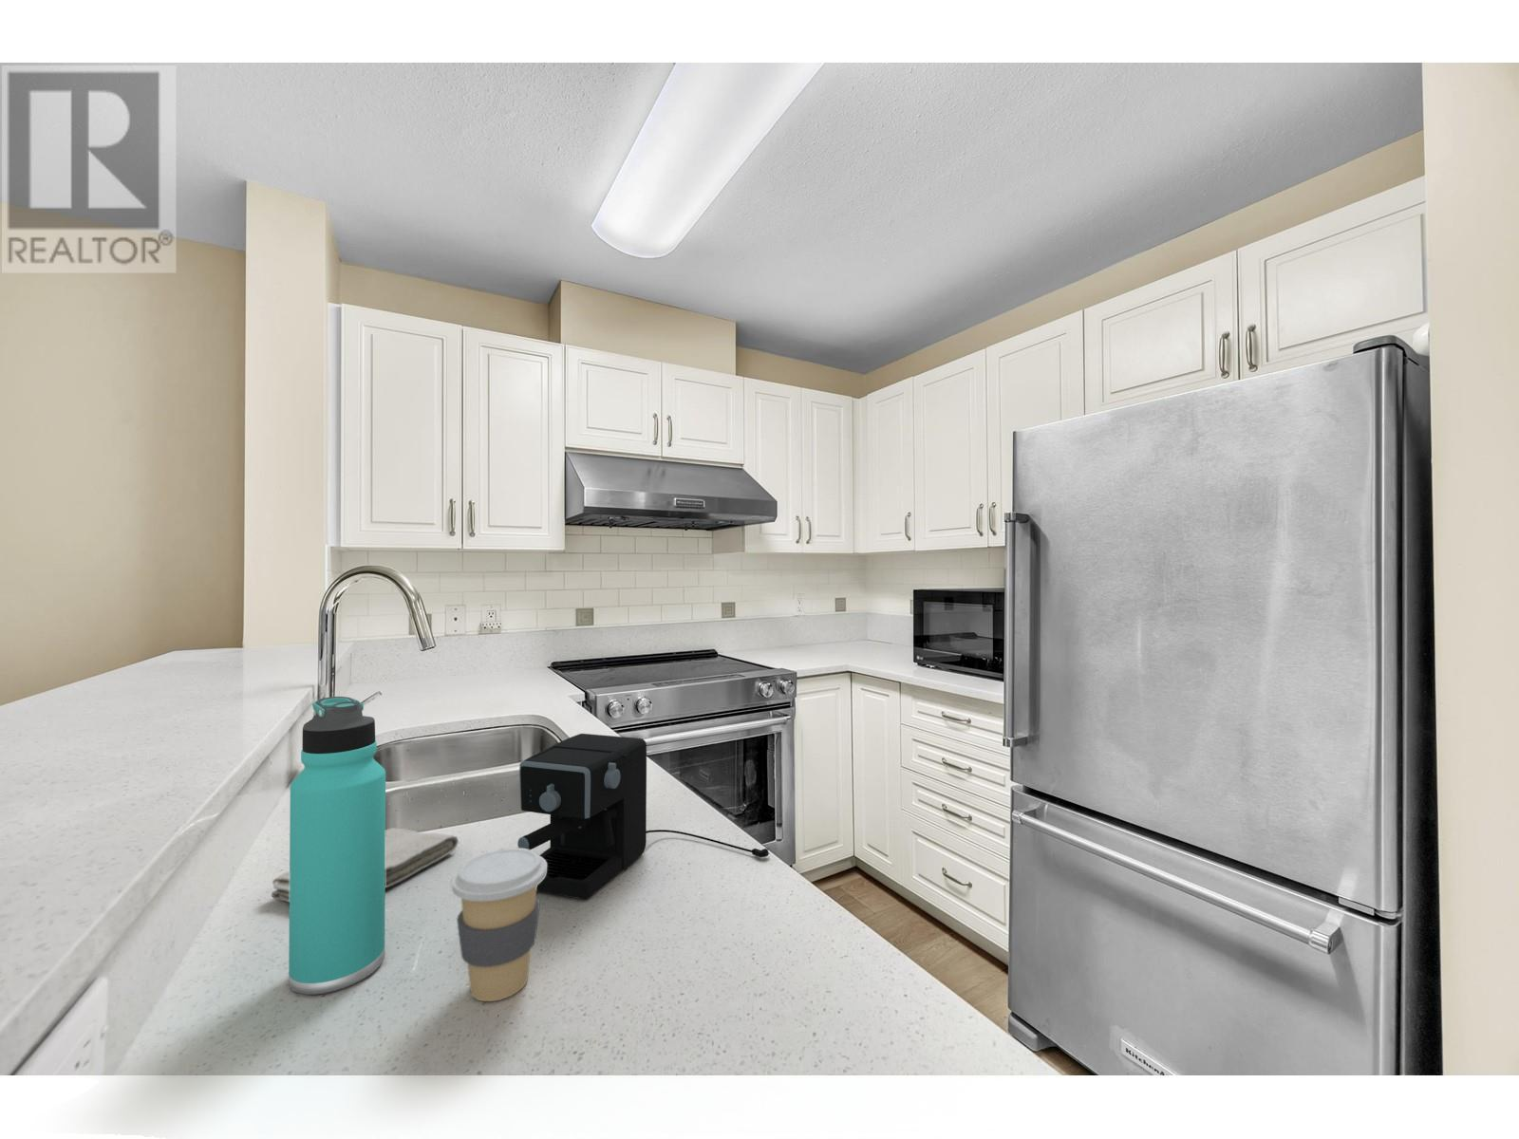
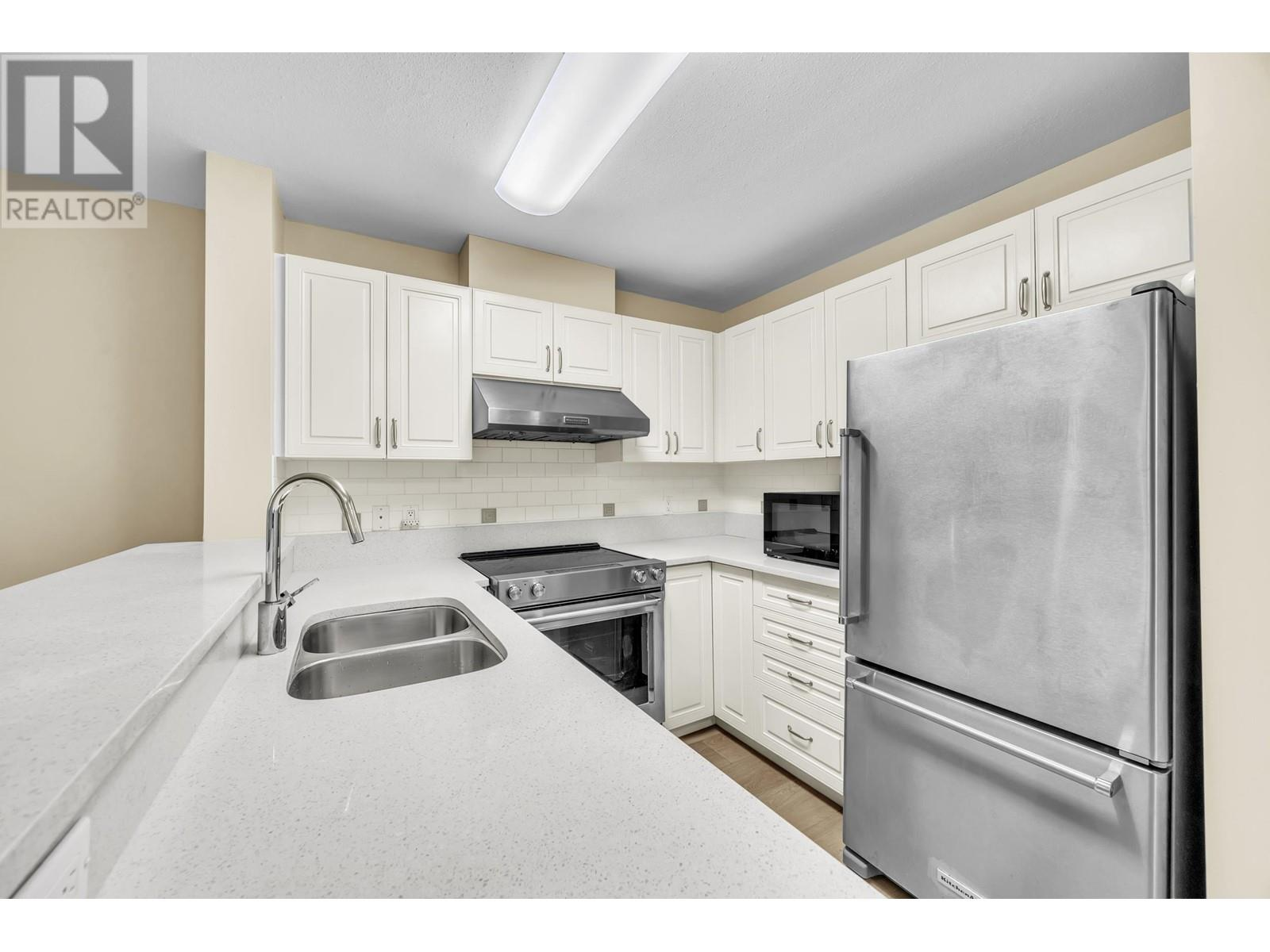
- washcloth (385, 863)
- coffee maker (645, 811)
- coffee cup (500, 924)
- thermos bottle (338, 834)
